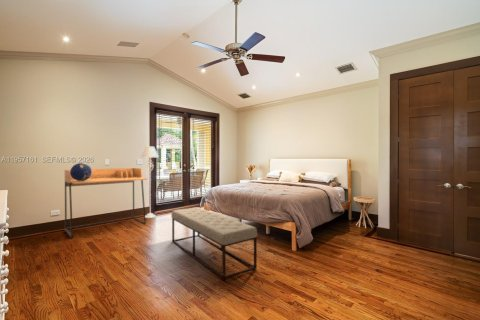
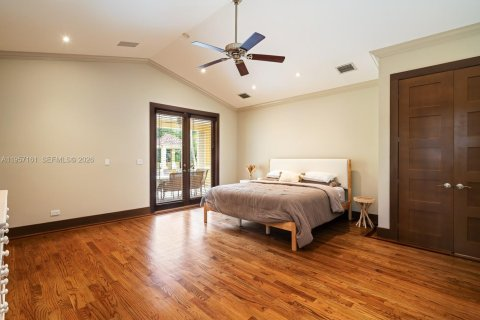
- bench (208, 235)
- floor lamp (150, 181)
- desk (107, 183)
- globe (81, 172)
